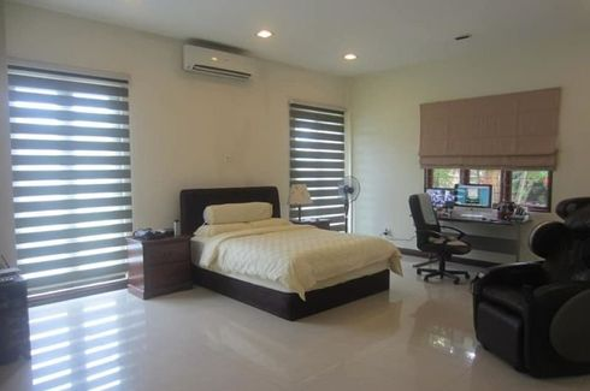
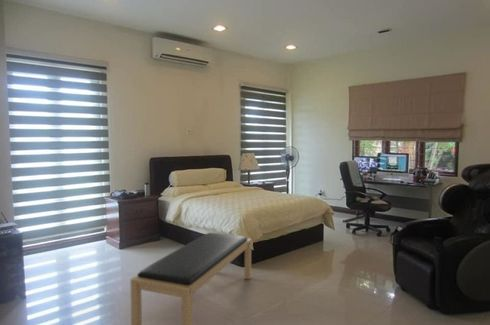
+ bench (201, 275)
